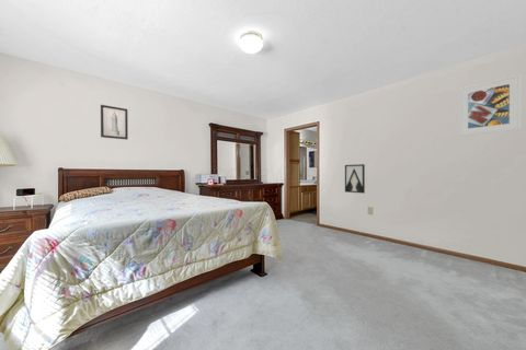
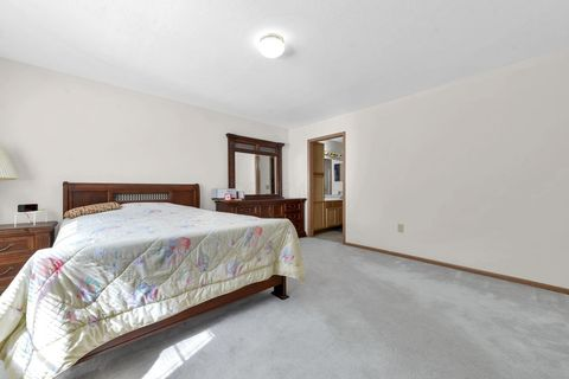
- wall art (354, 178)
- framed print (488, 107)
- wall art (114, 122)
